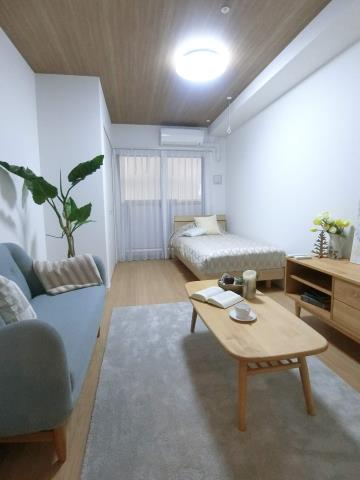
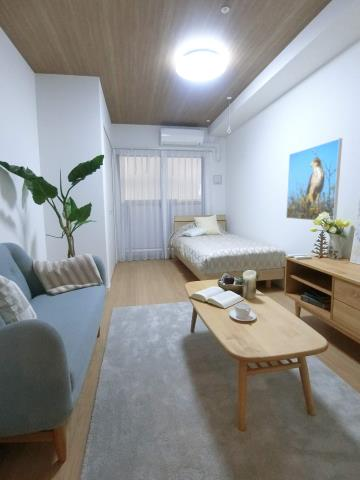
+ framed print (310, 184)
